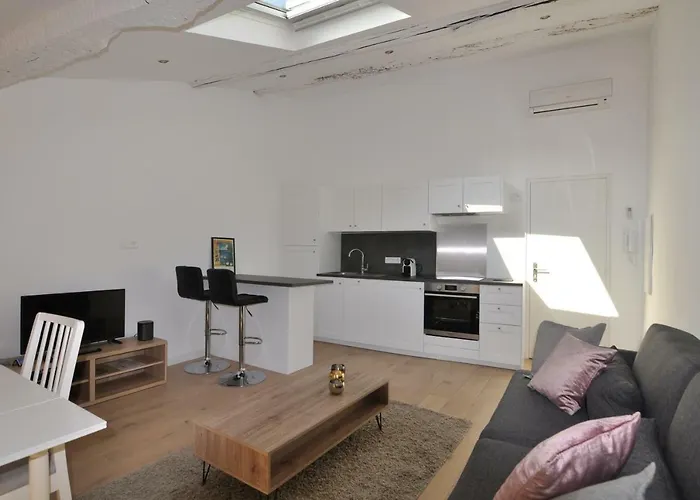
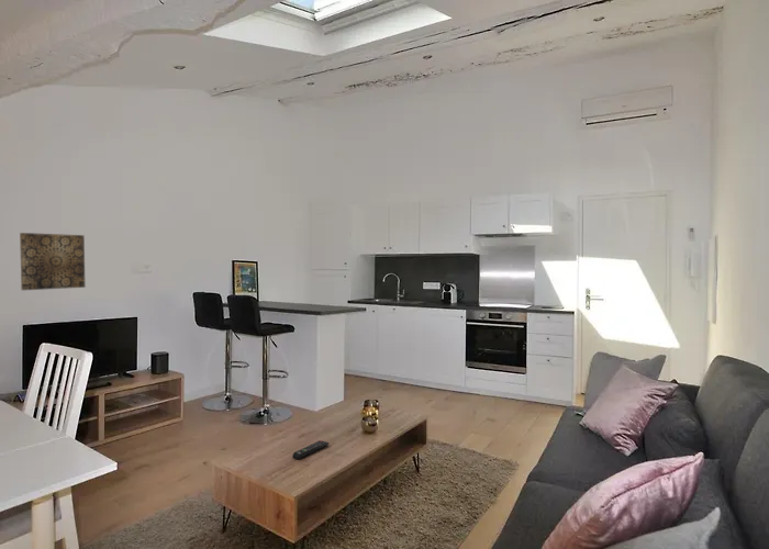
+ remote control (311, 449)
+ wall art (54, 261)
